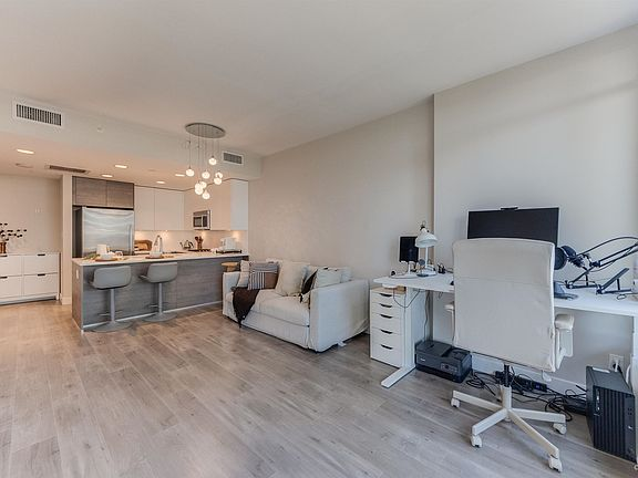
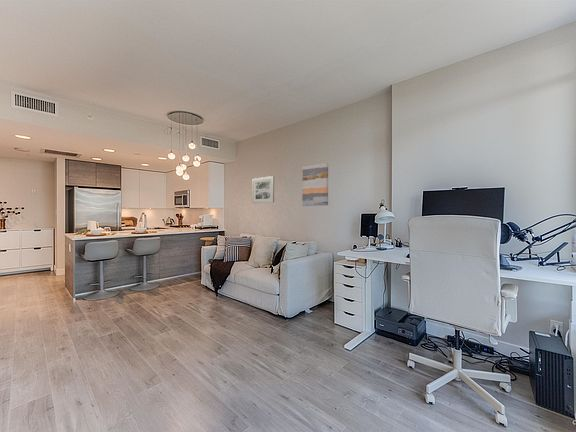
+ wall art (262, 190)
+ wall art (314, 185)
